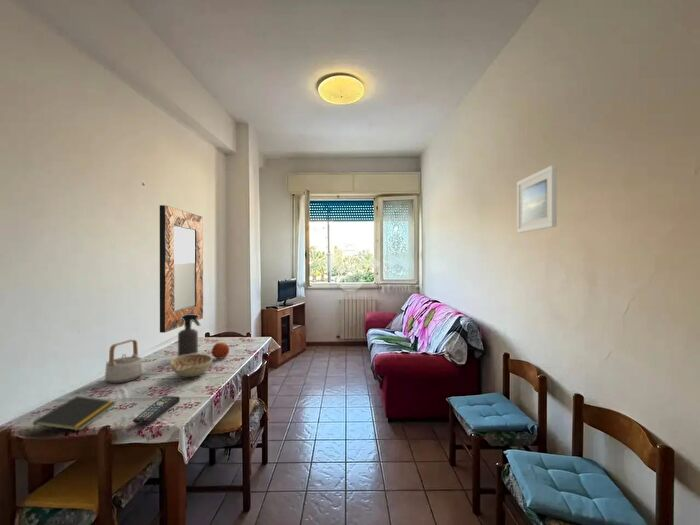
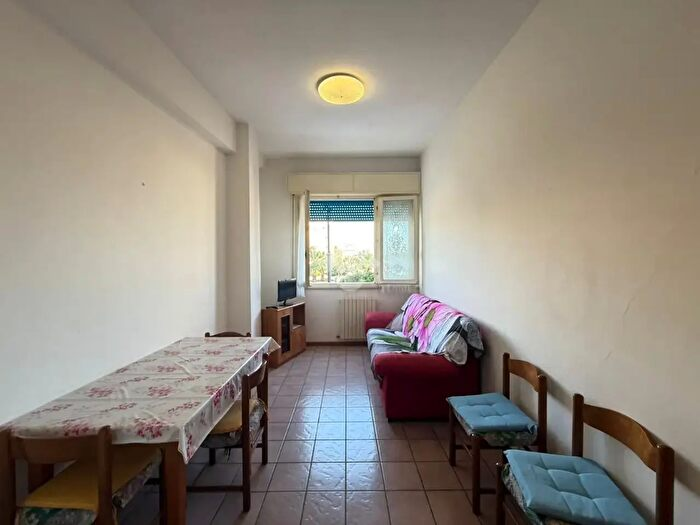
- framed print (534, 202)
- teapot (126, 359)
- remote control (158, 408)
- home mirror (183, 268)
- decorative bowl (191, 366)
- fruit (220, 350)
- spray bottle (189, 335)
- notepad (78, 412)
